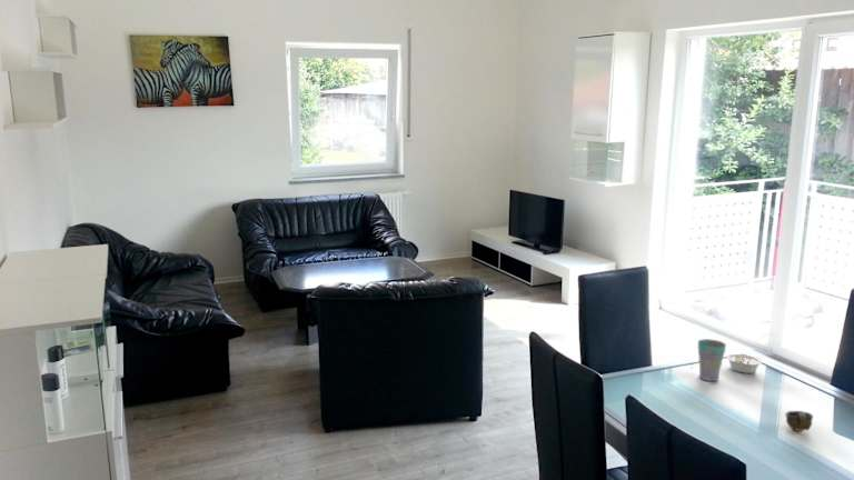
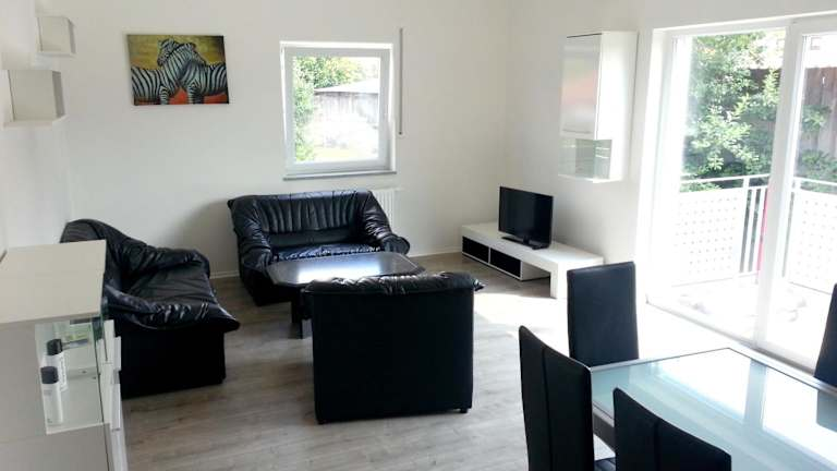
- cup (797, 419)
- legume (745, 363)
- cup (709, 360)
